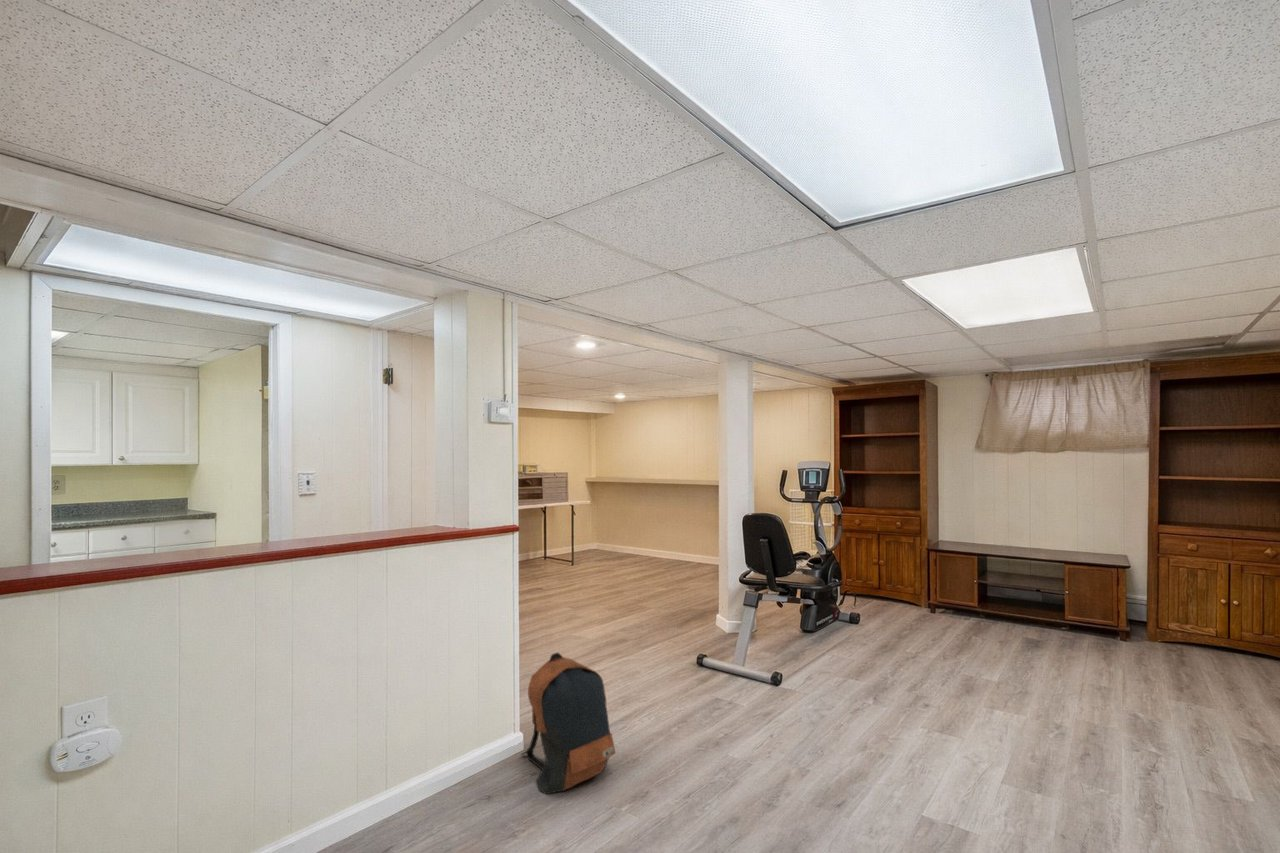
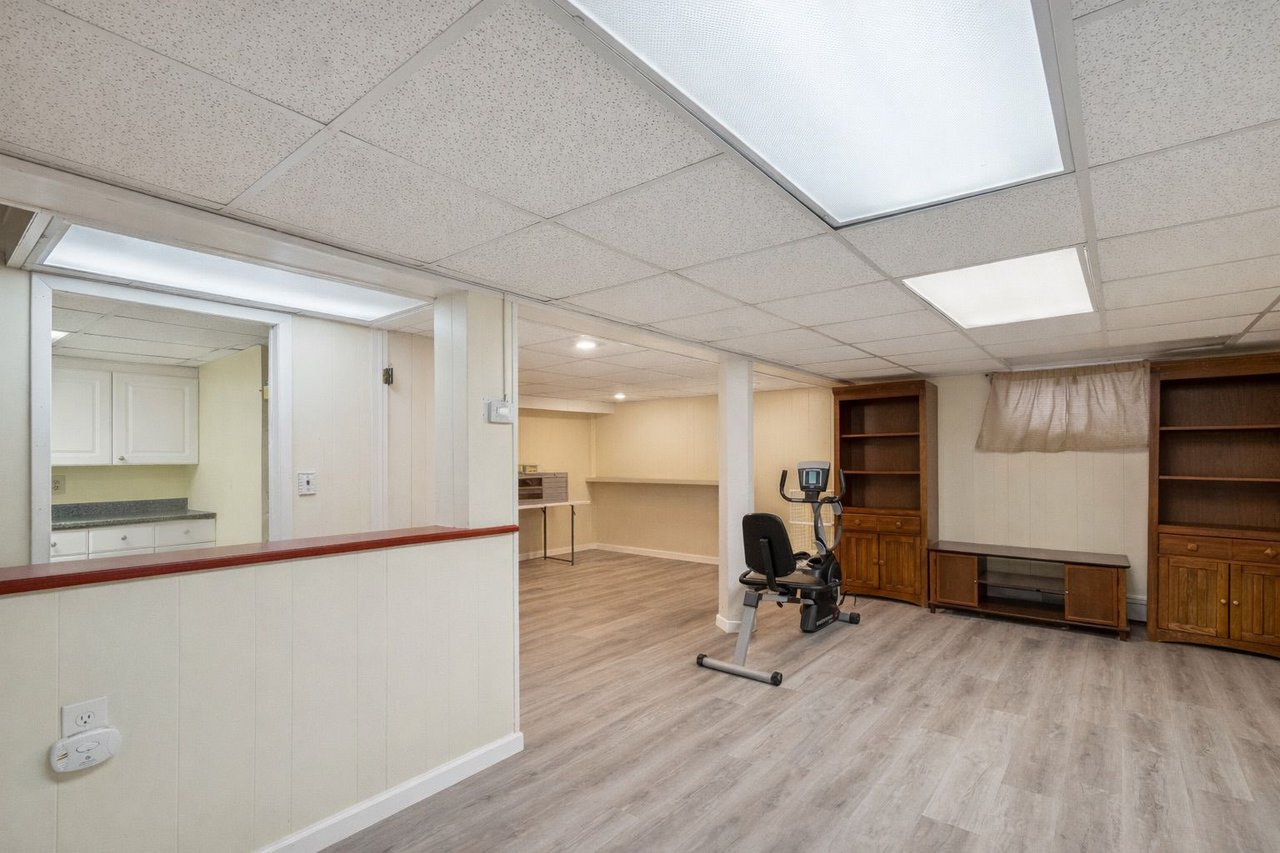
- backpack (564, 714)
